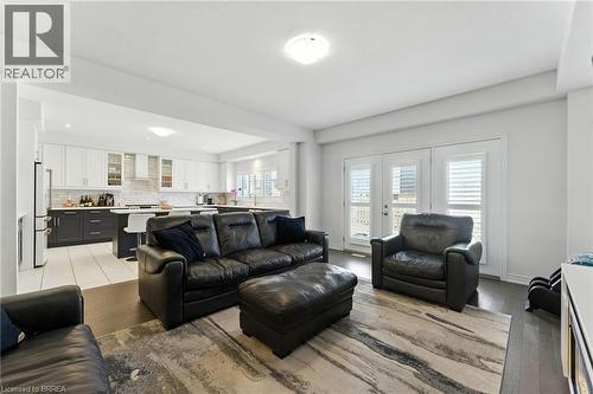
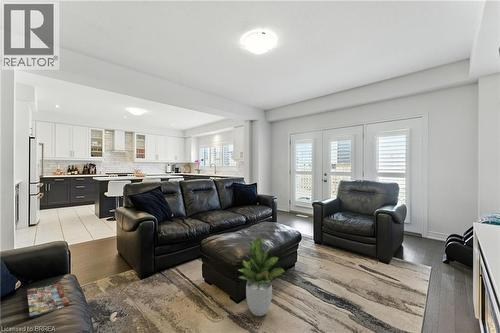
+ potted plant (259, 275)
+ magazine (48, 296)
